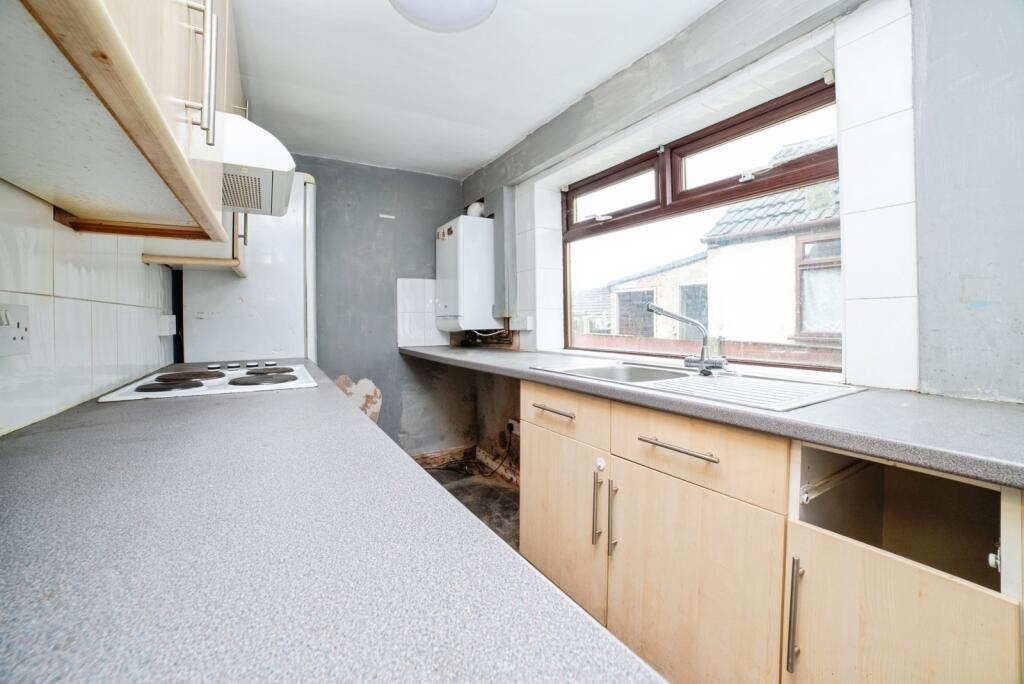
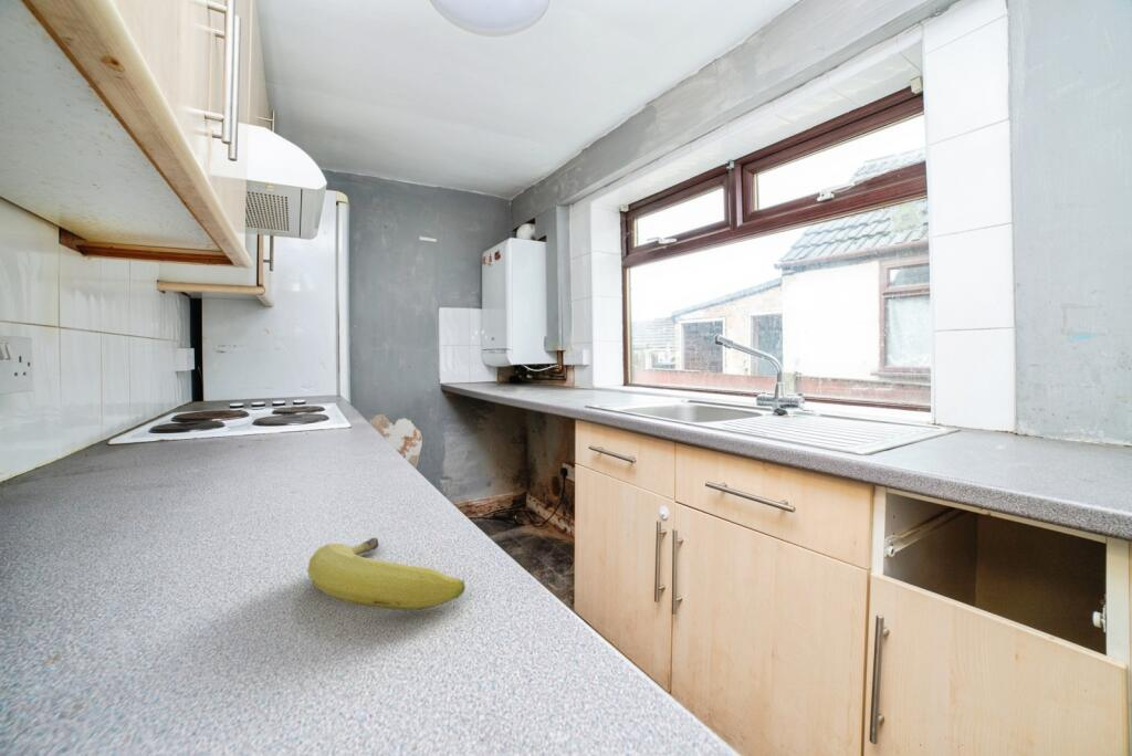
+ fruit (373, 565)
